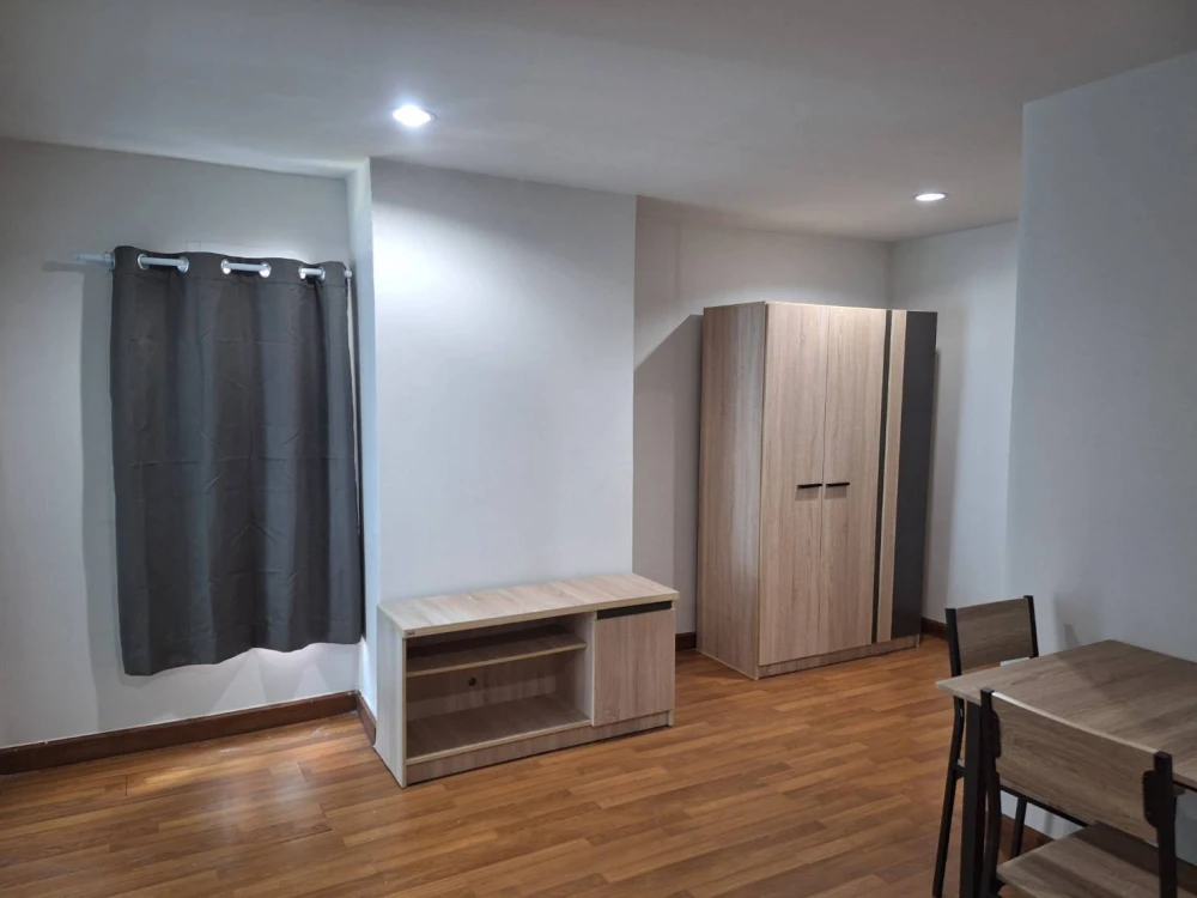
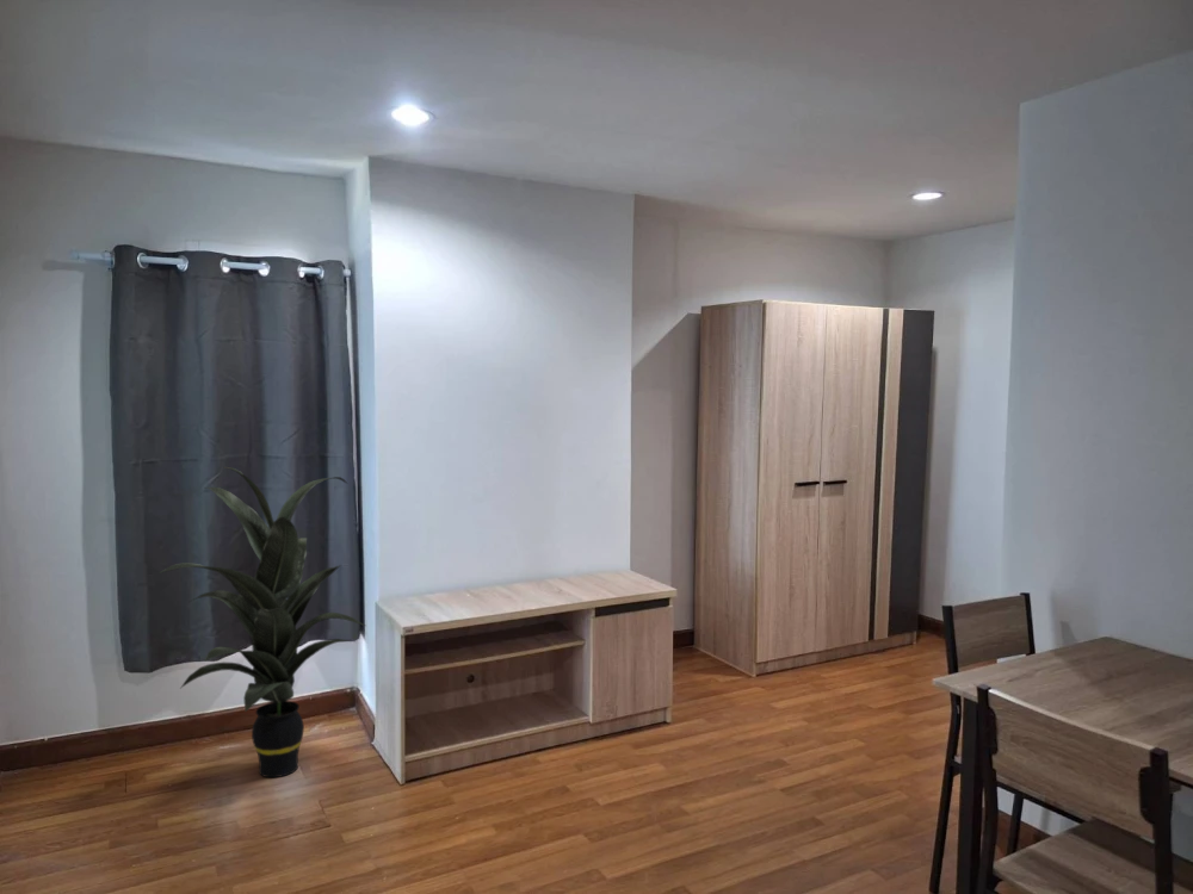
+ indoor plant (262, 619)
